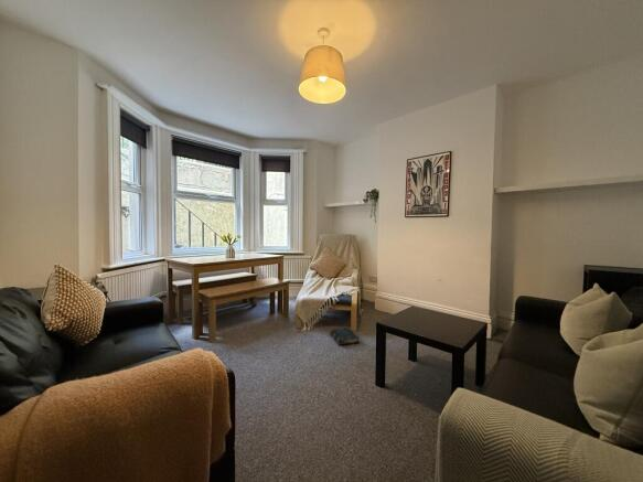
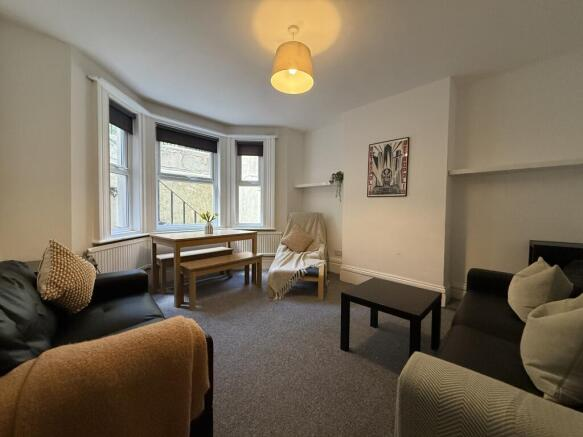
- book (343, 335)
